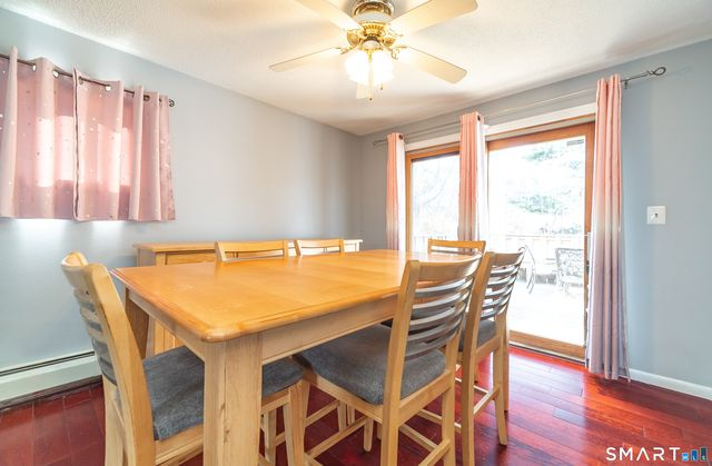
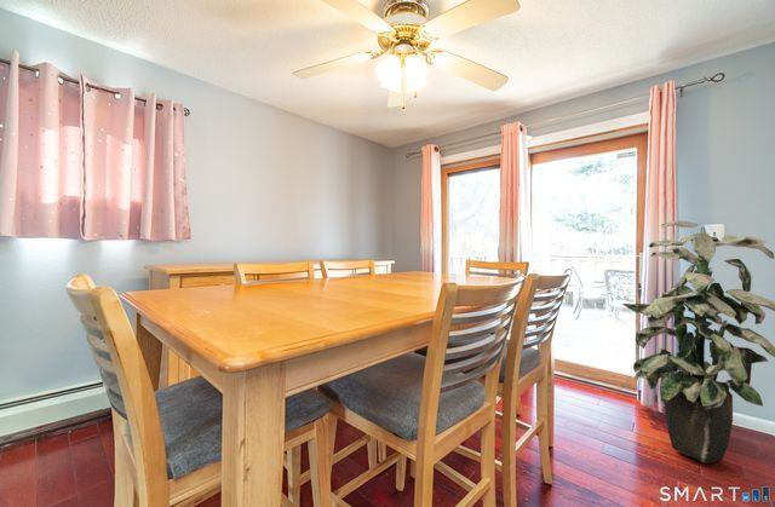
+ indoor plant (691, 334)
